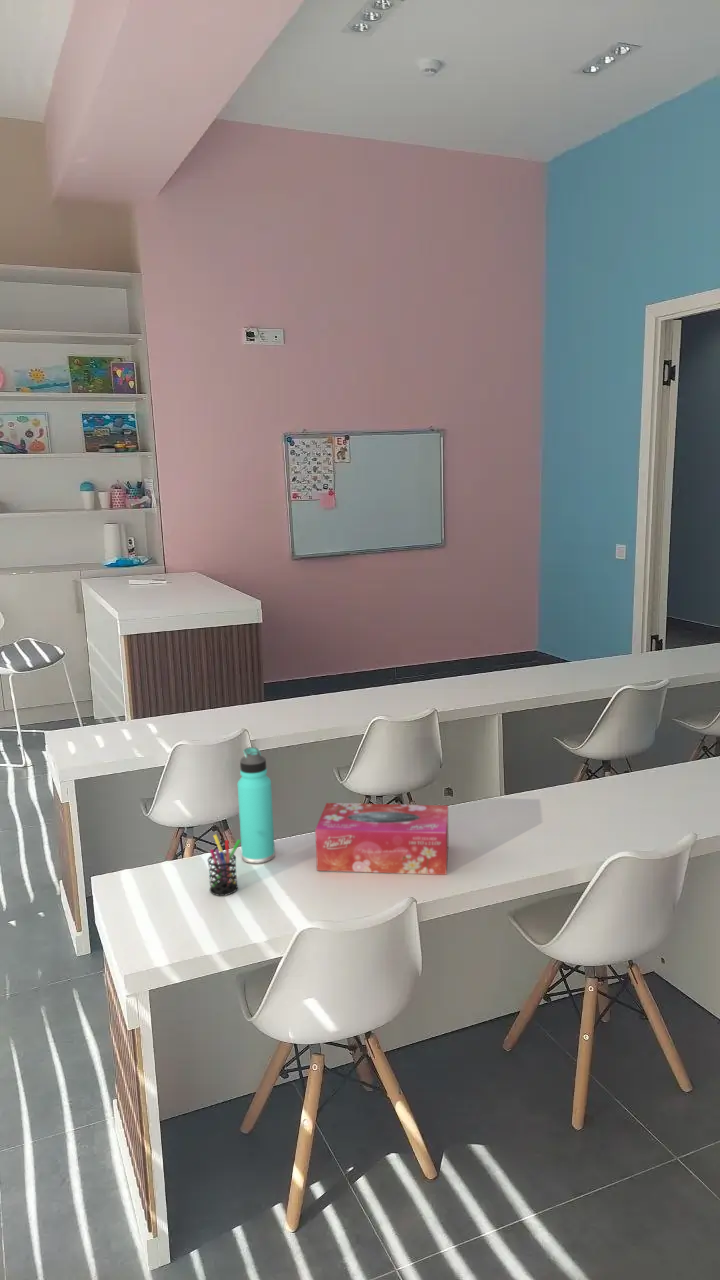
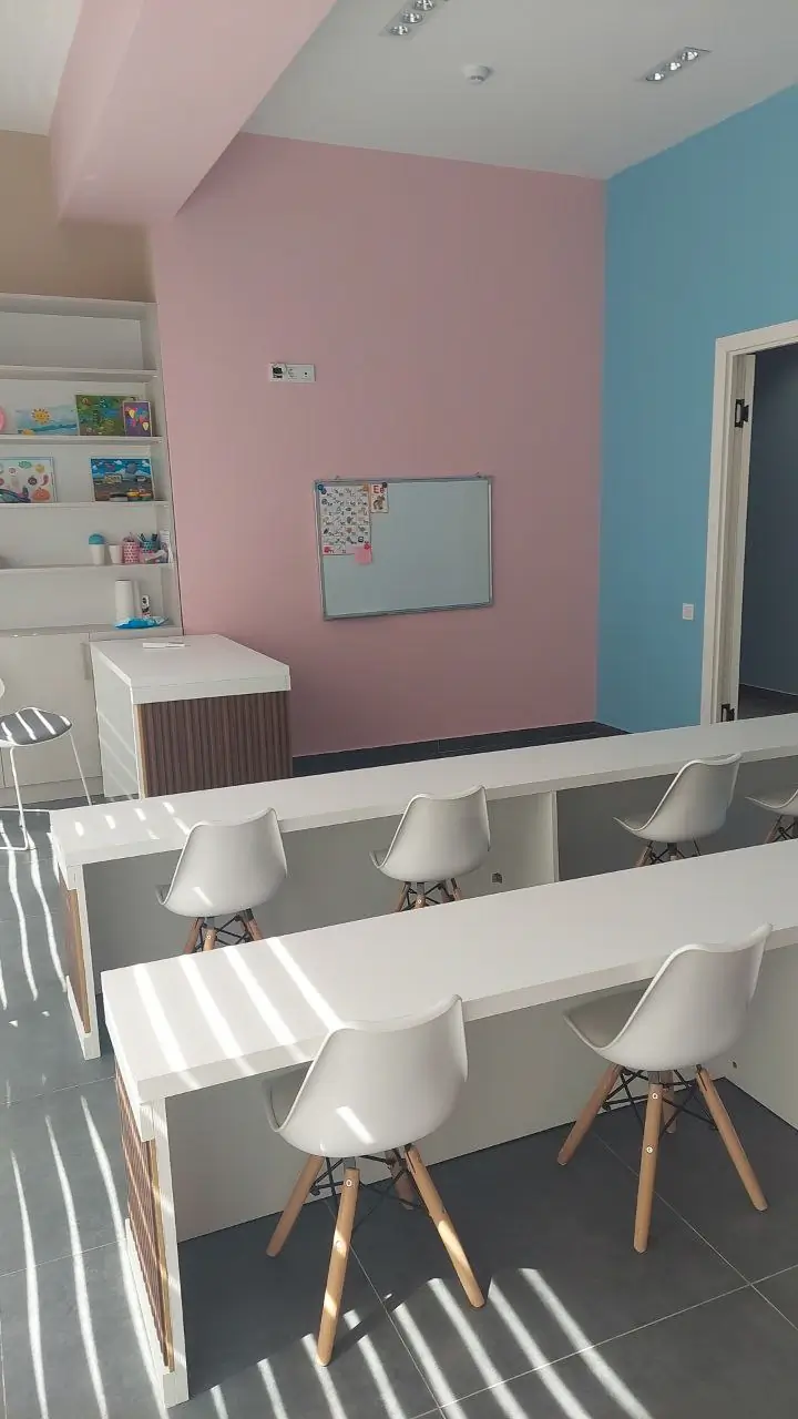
- thermos bottle (255, 804)
- tissue box (383, 837)
- pen holder (225, 862)
